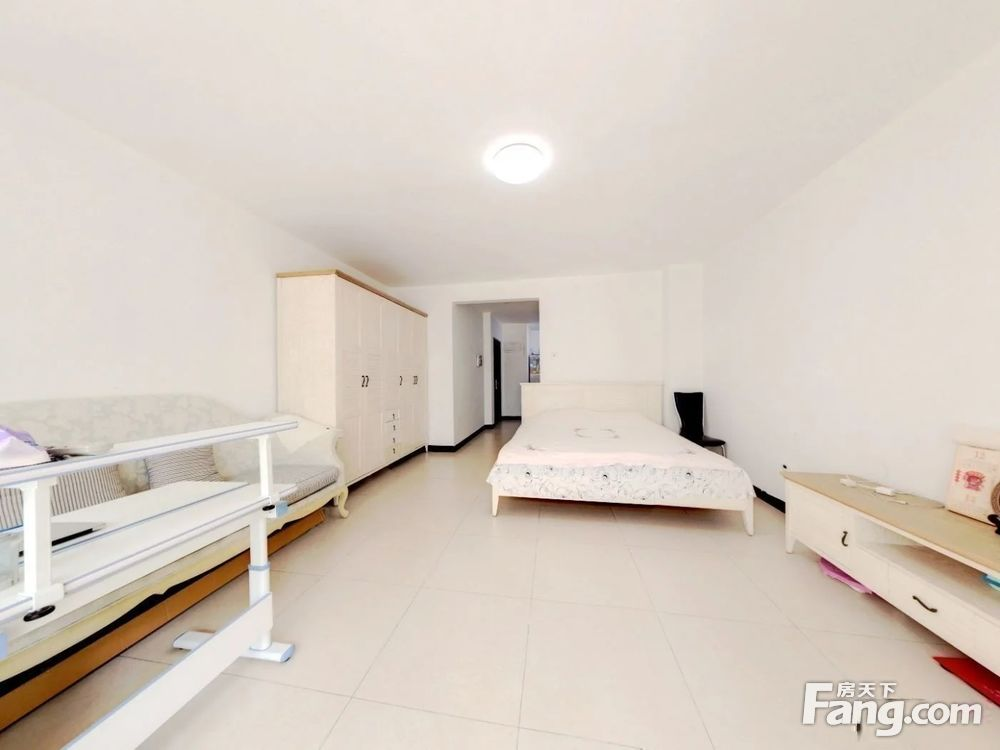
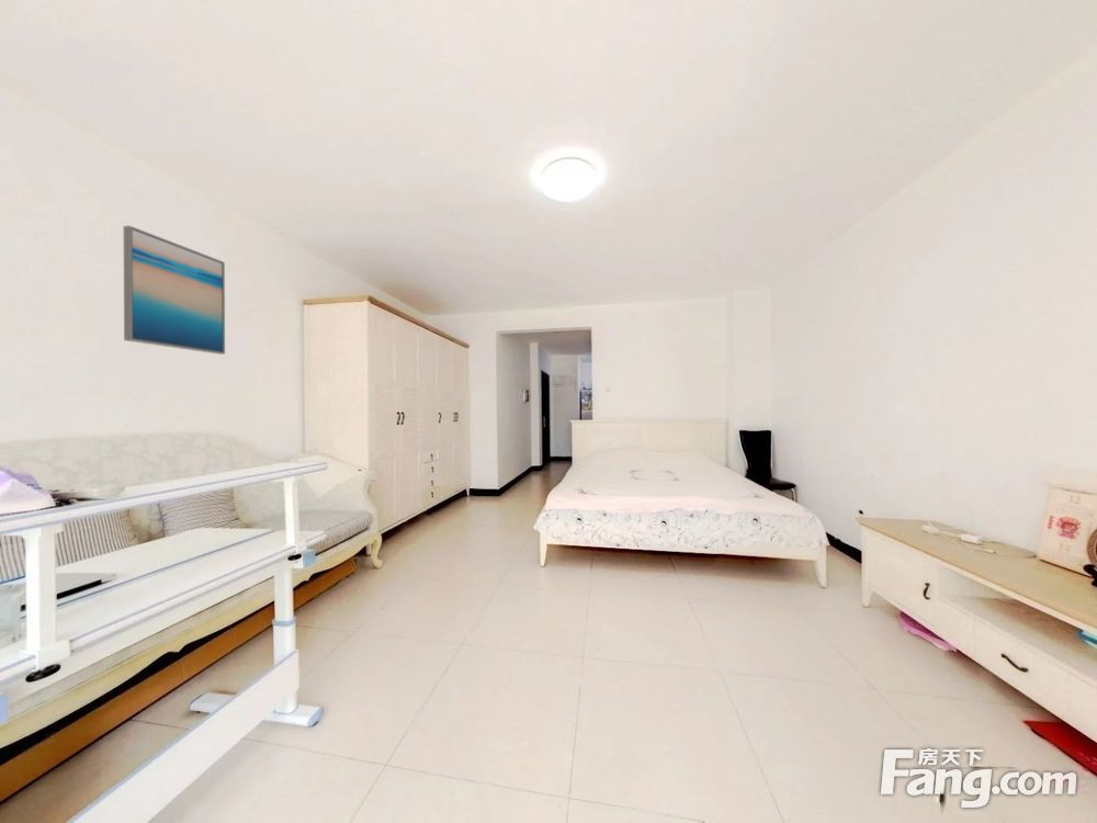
+ wall art (179, 296)
